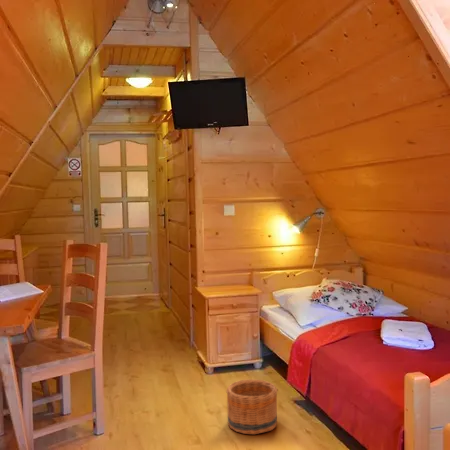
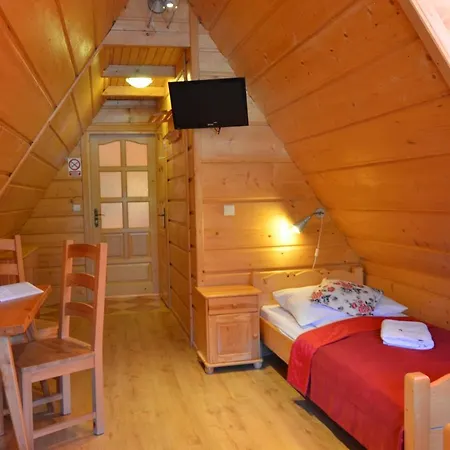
- basket (252, 405)
